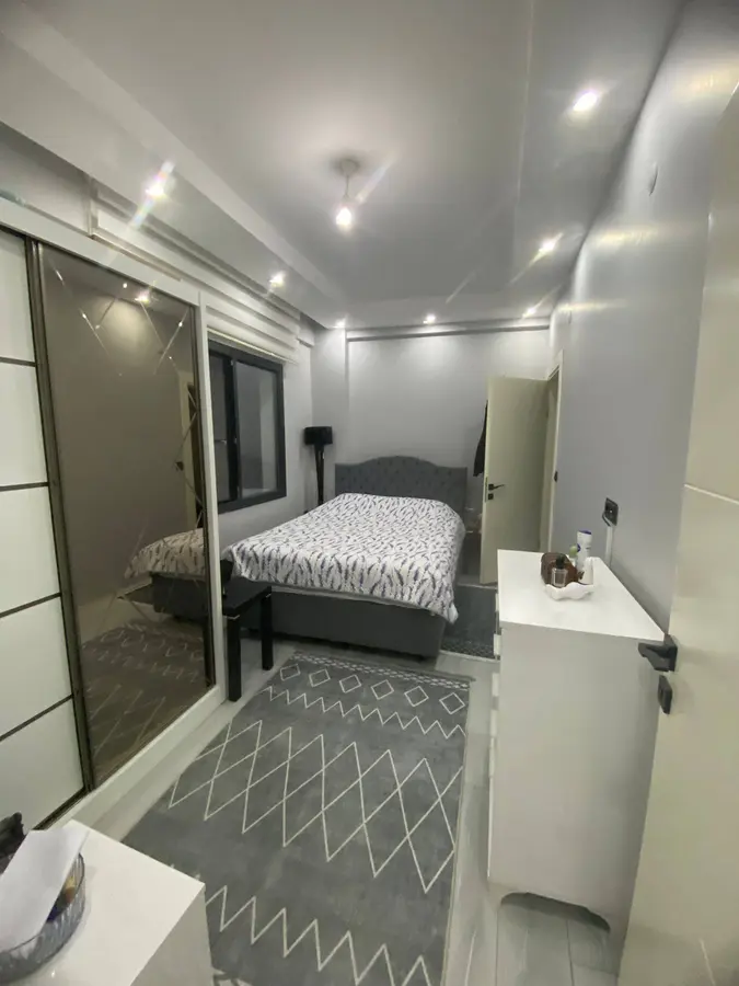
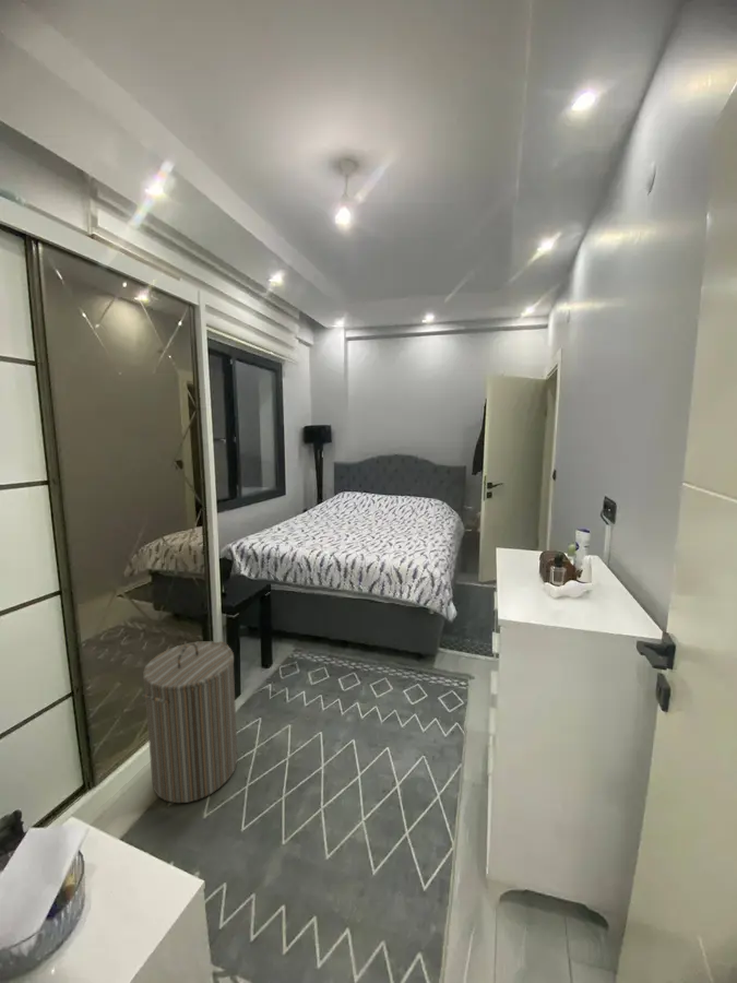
+ laundry hamper (192, 708)
